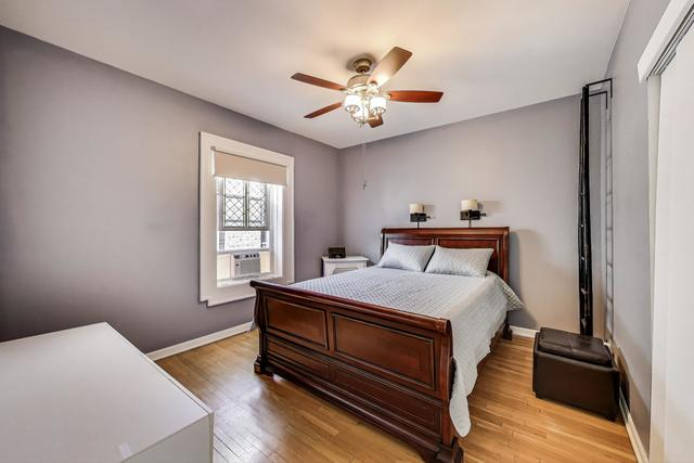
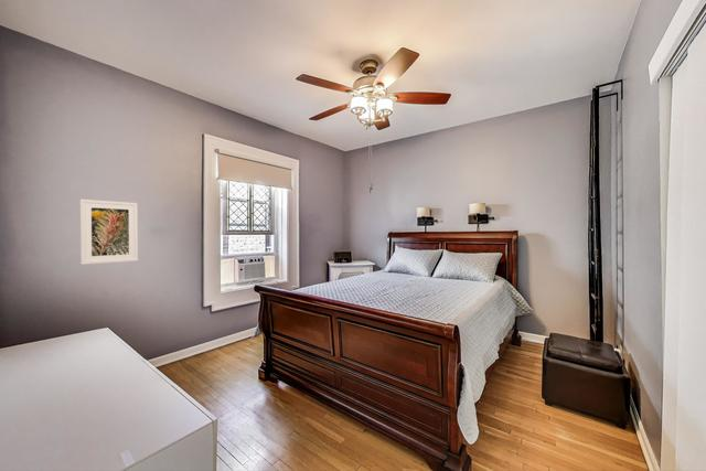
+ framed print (110, 232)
